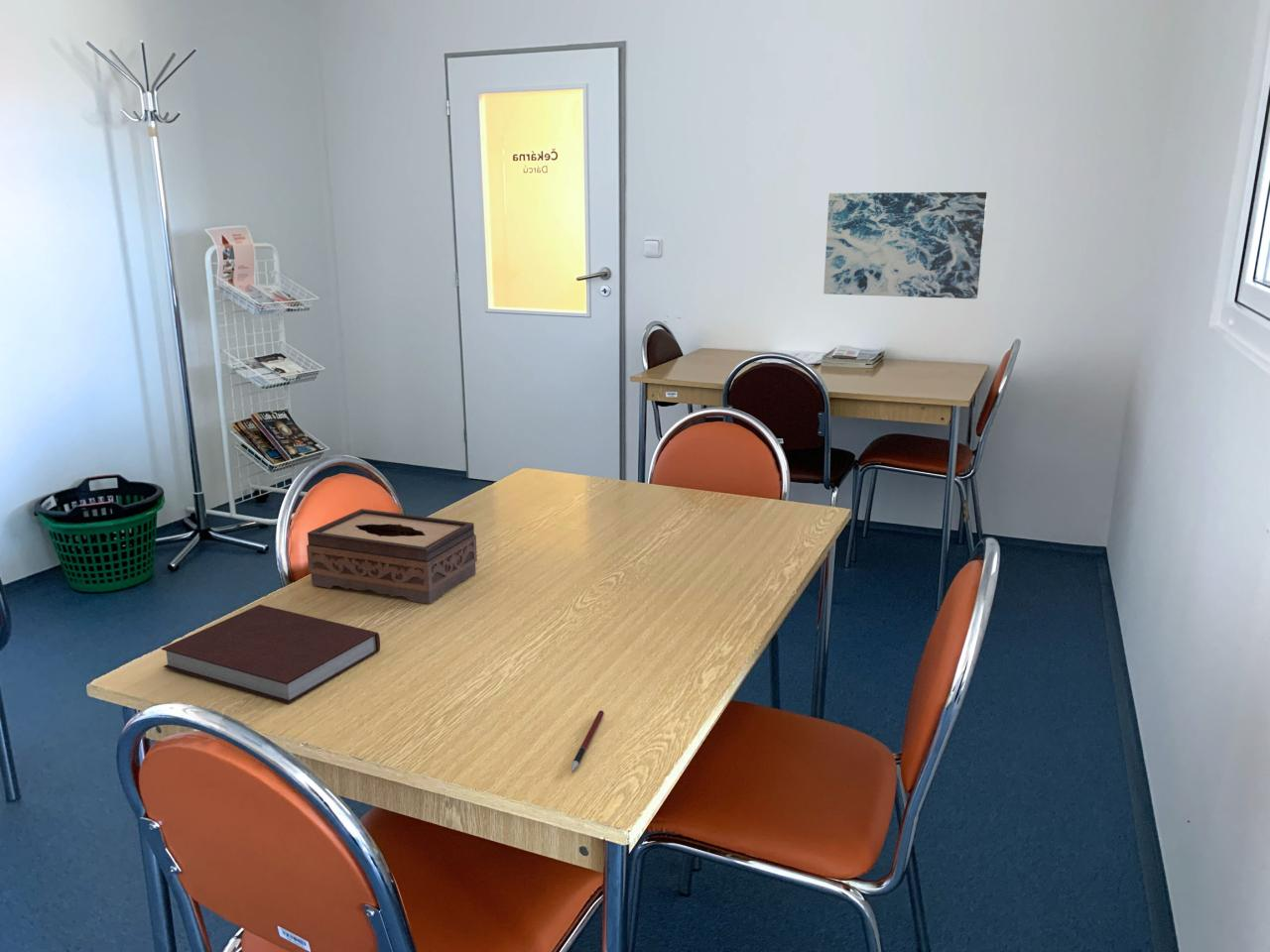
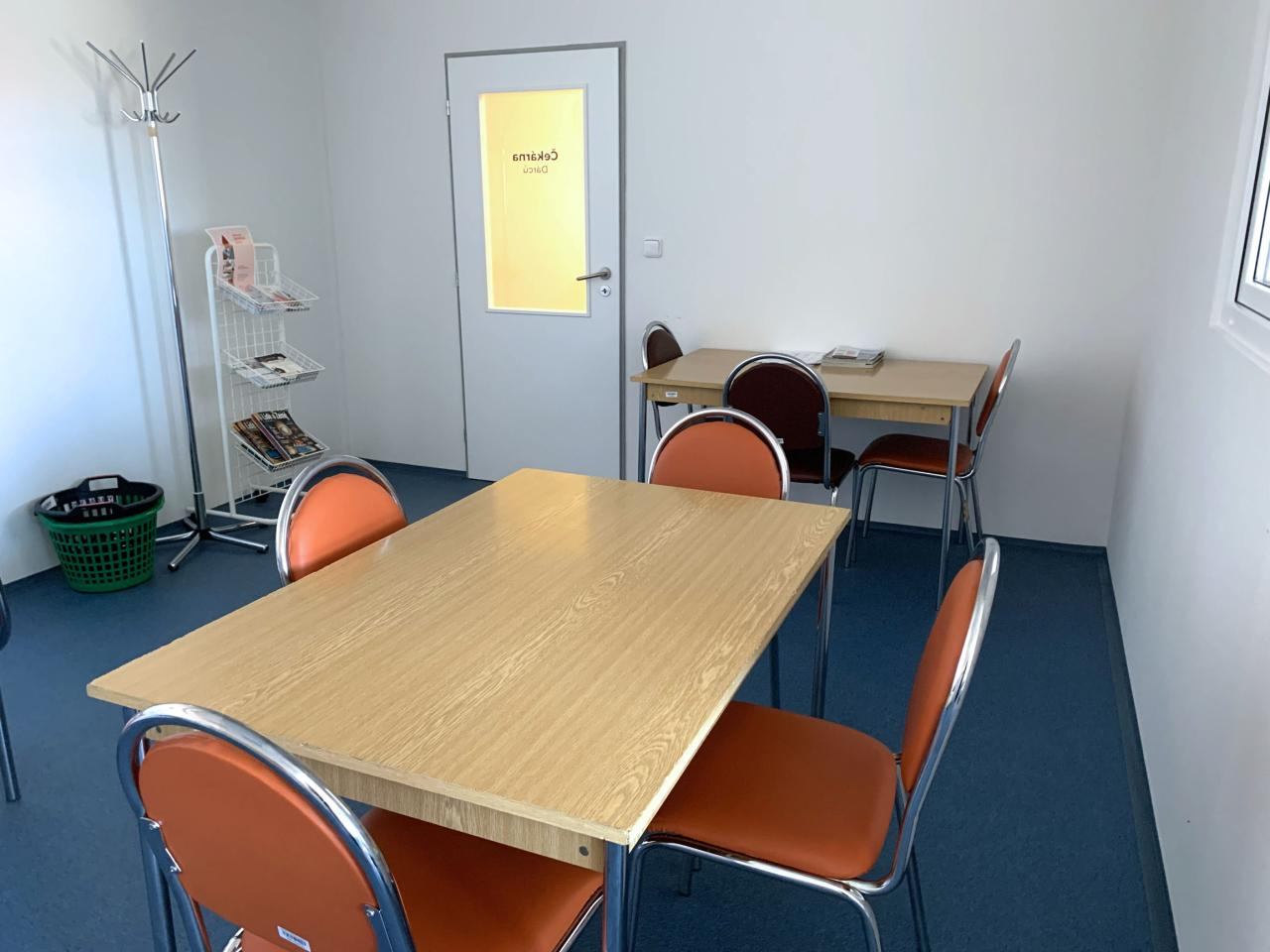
- pen (587, 739)
- notebook (273, 649)
- tissue box (393, 553)
- wall art (902, 245)
